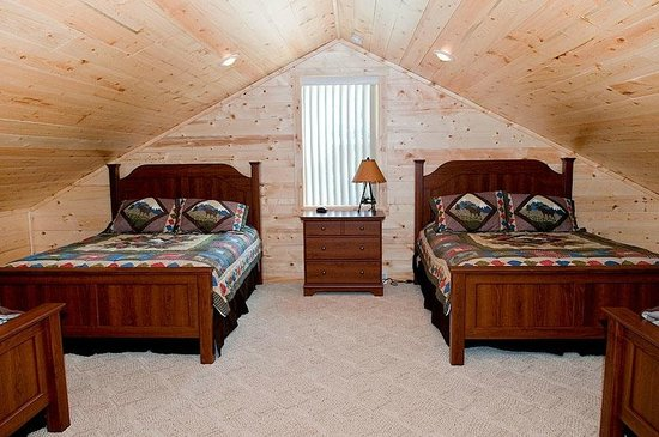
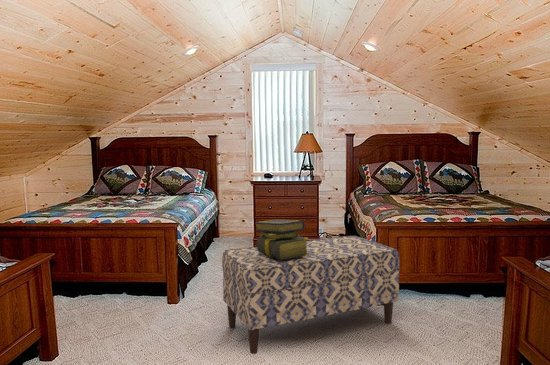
+ stack of books (279, 237)
+ bench (310, 287)
